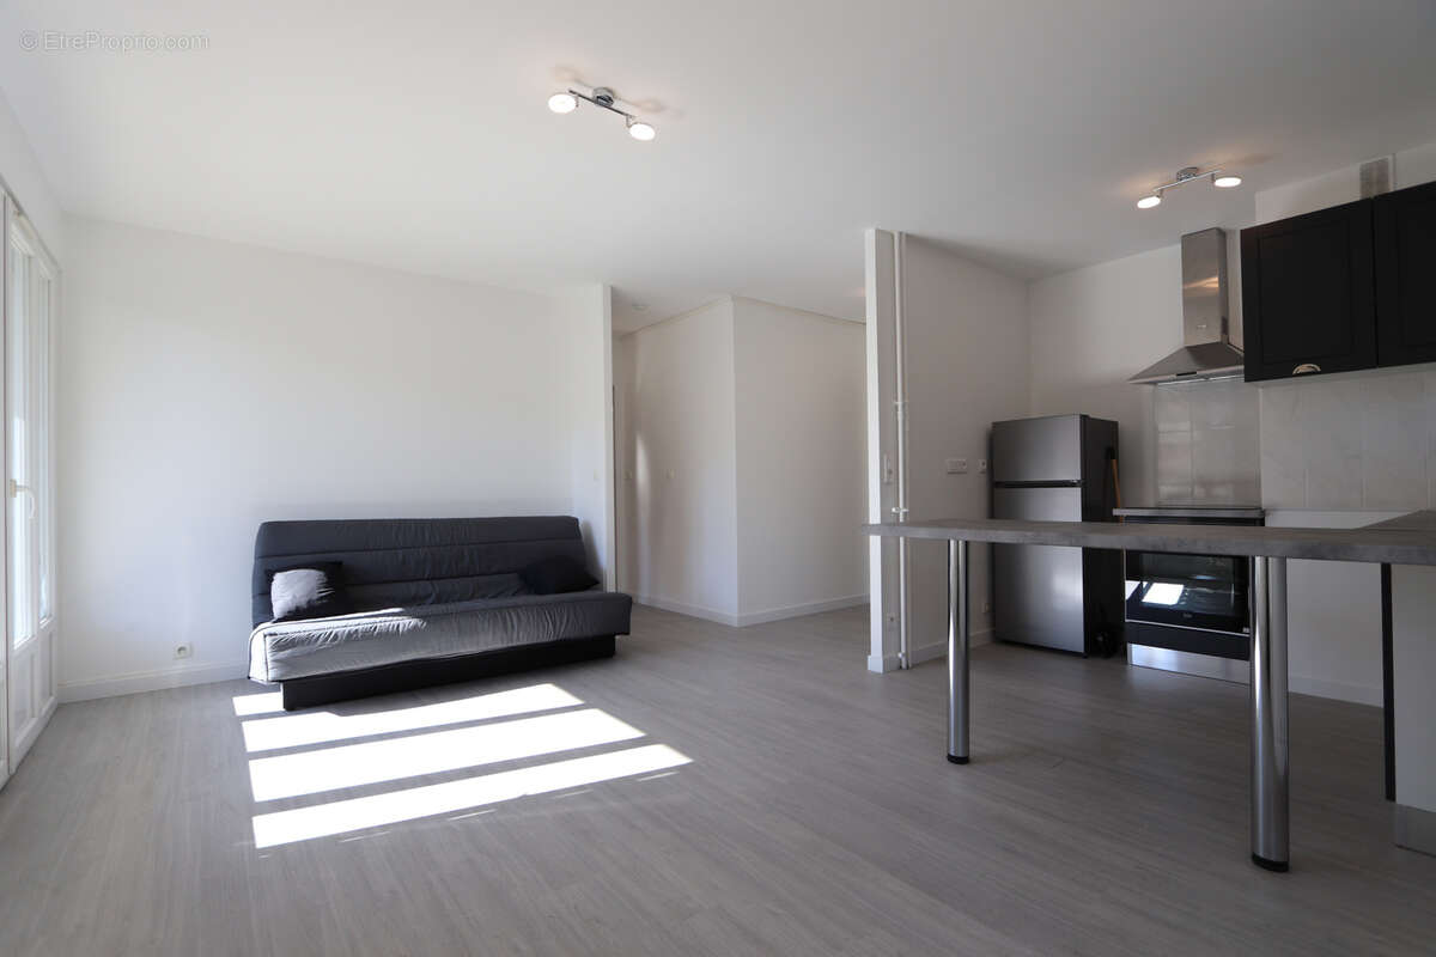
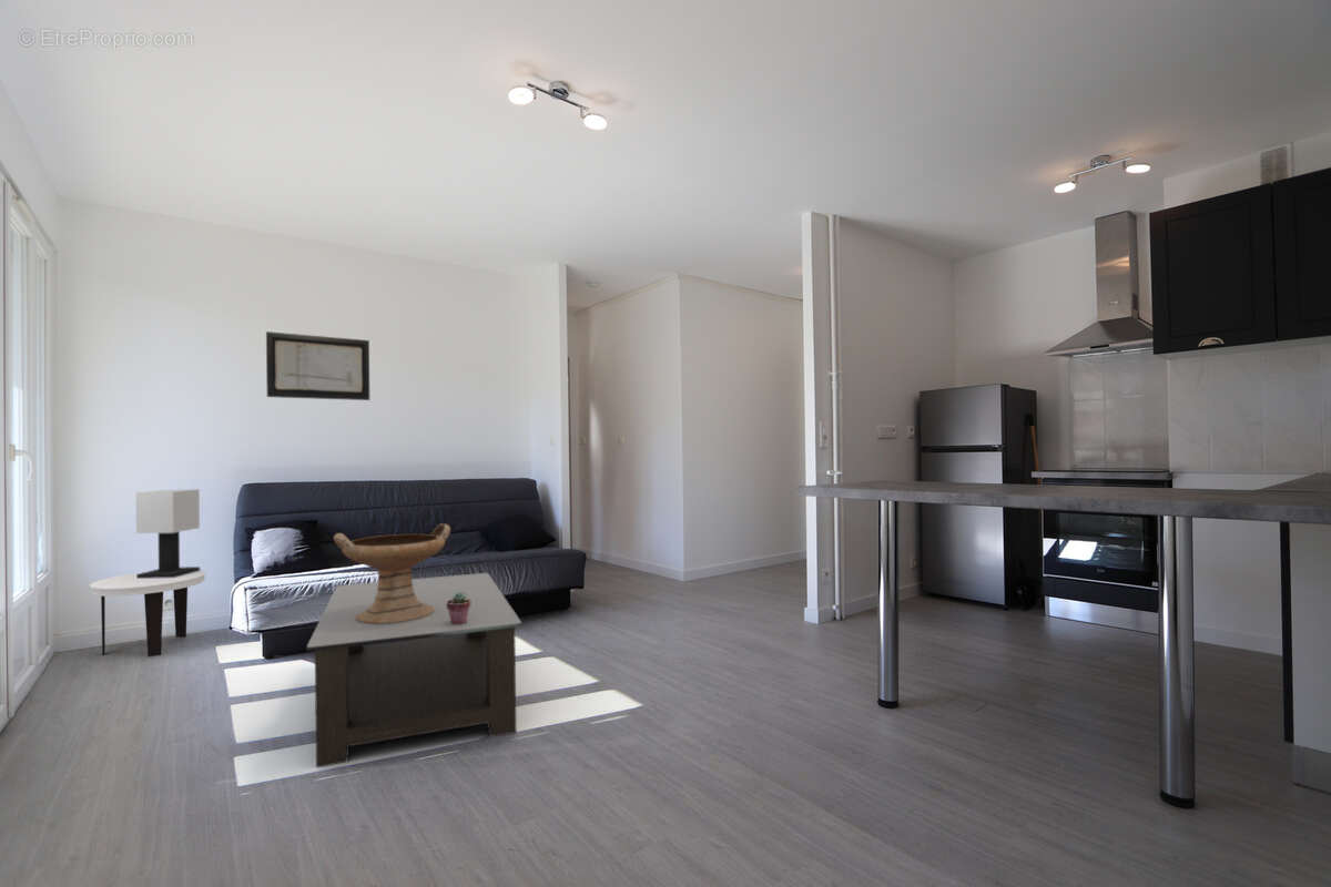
+ coffee table (417, 650)
+ potted succulent (458, 606)
+ wall art (319, 367)
+ decorative bowl (395, 570)
+ table lamp (169, 532)
+ side table (150, 612)
